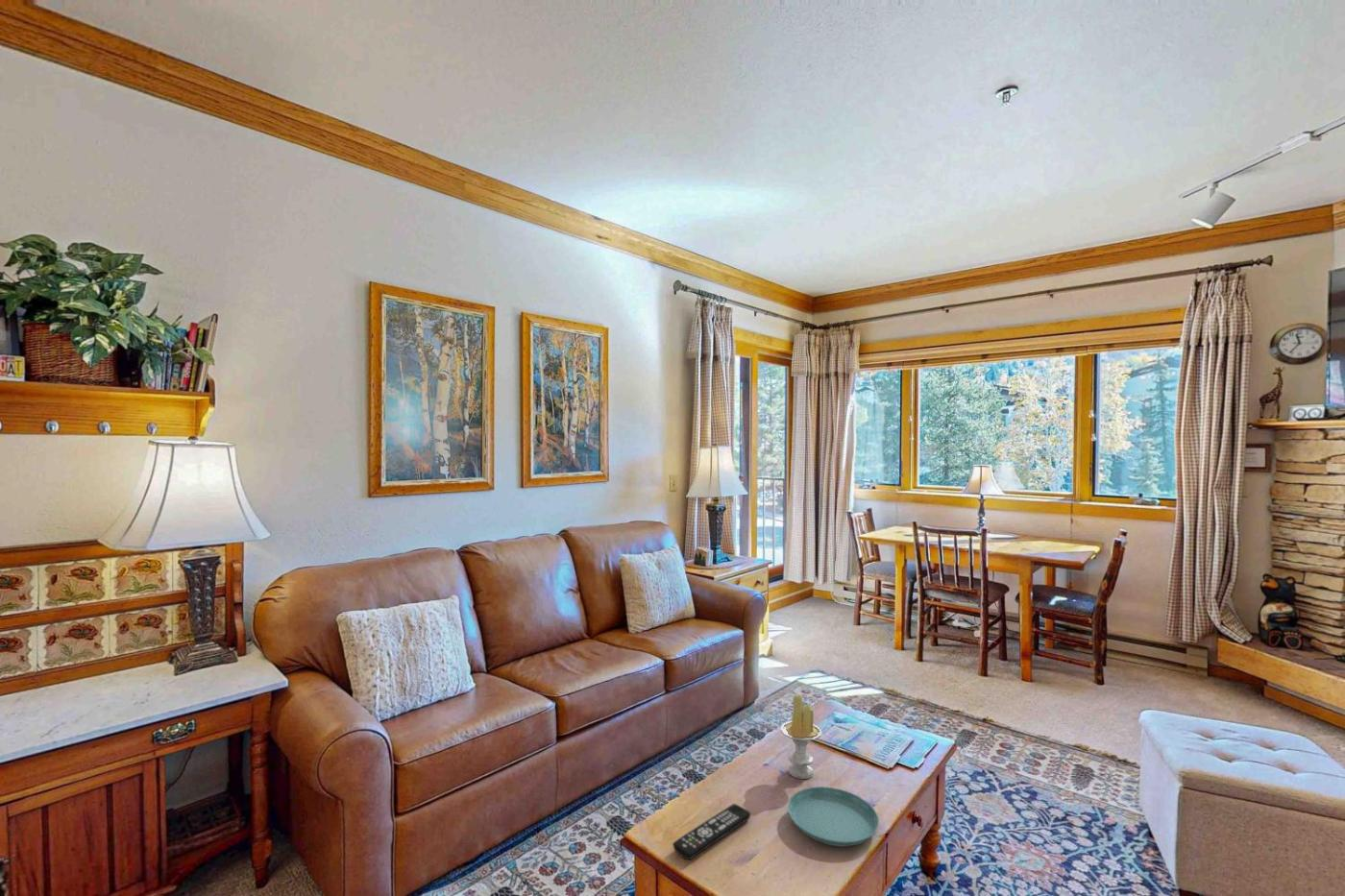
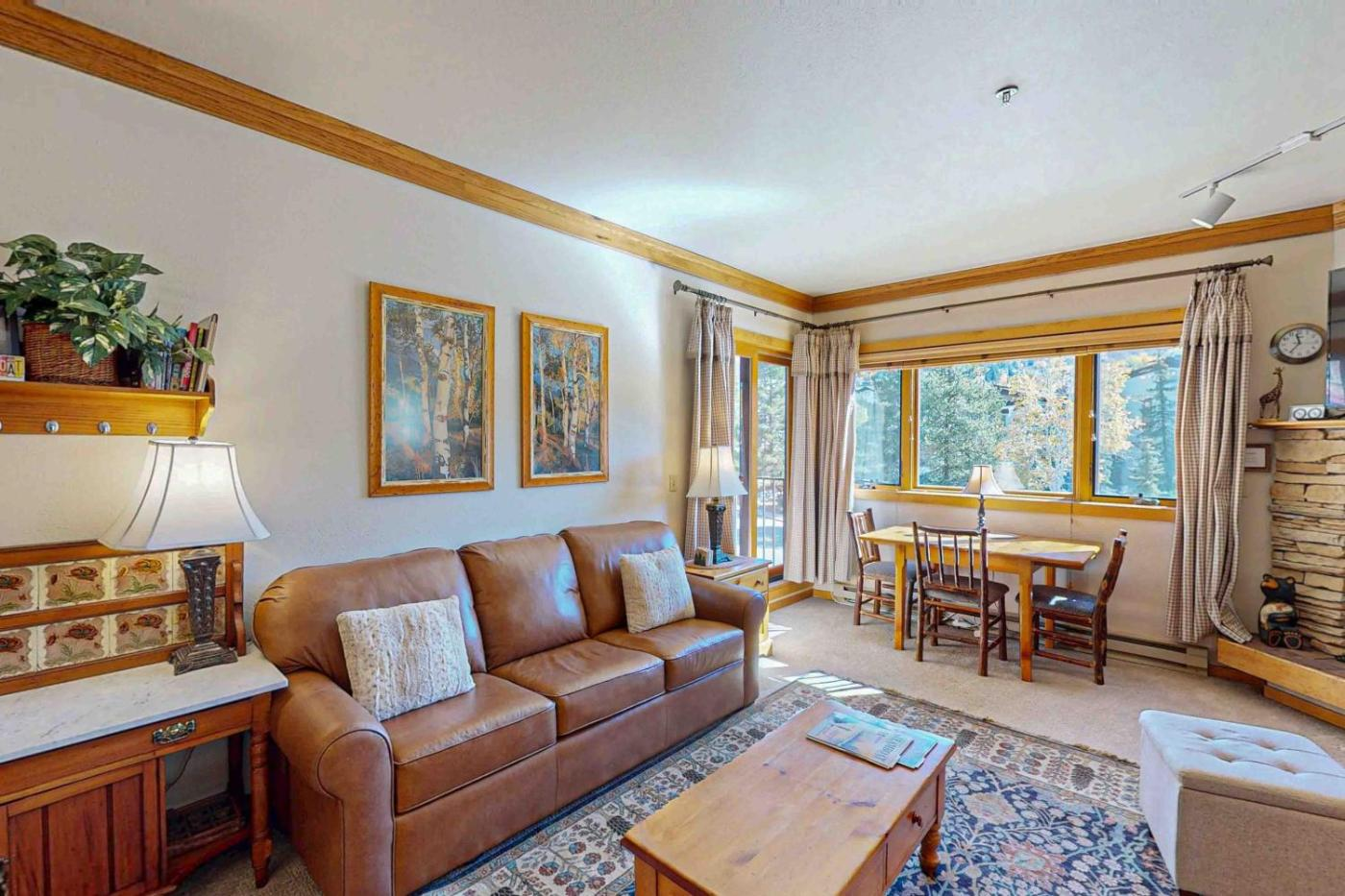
- remote control (713, 831)
- saucer (832, 817)
- candle (800, 733)
